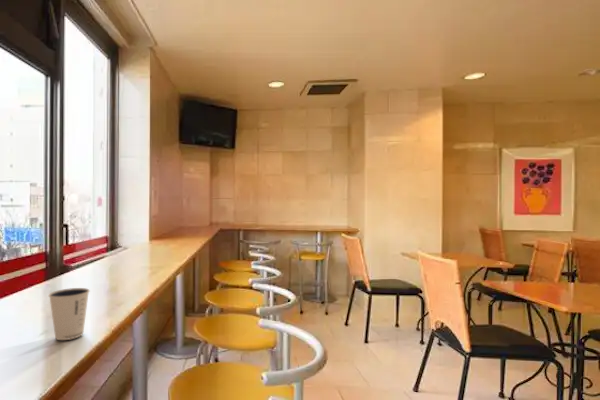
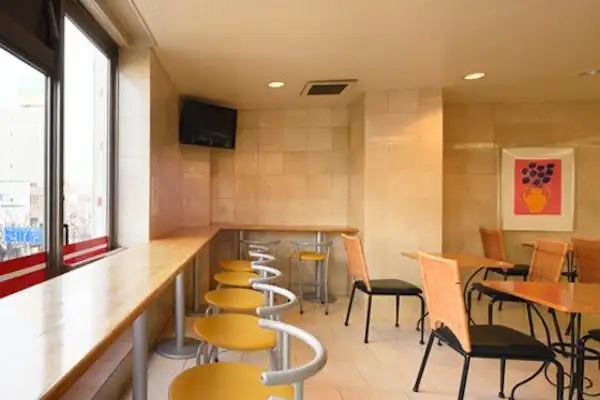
- dixie cup (69, 314)
